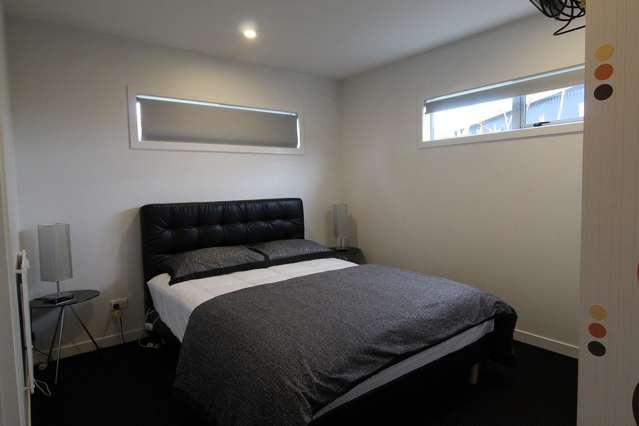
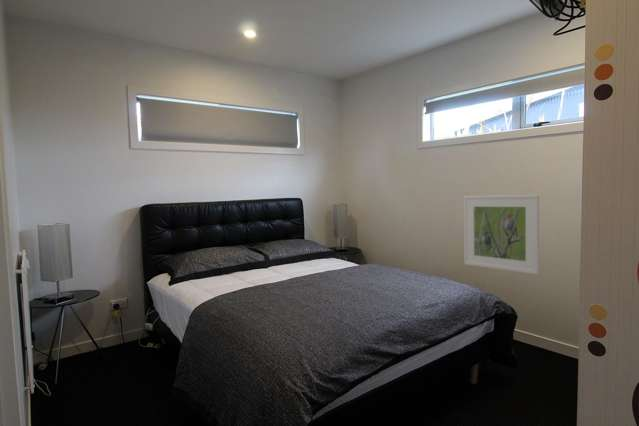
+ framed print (498, 232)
